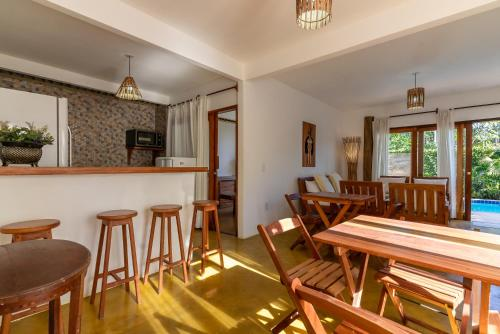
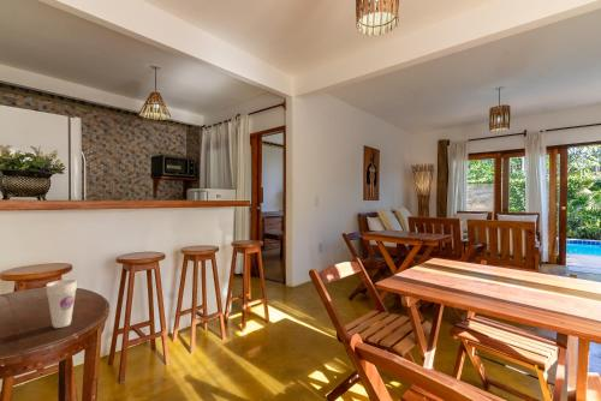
+ cup (61, 304)
